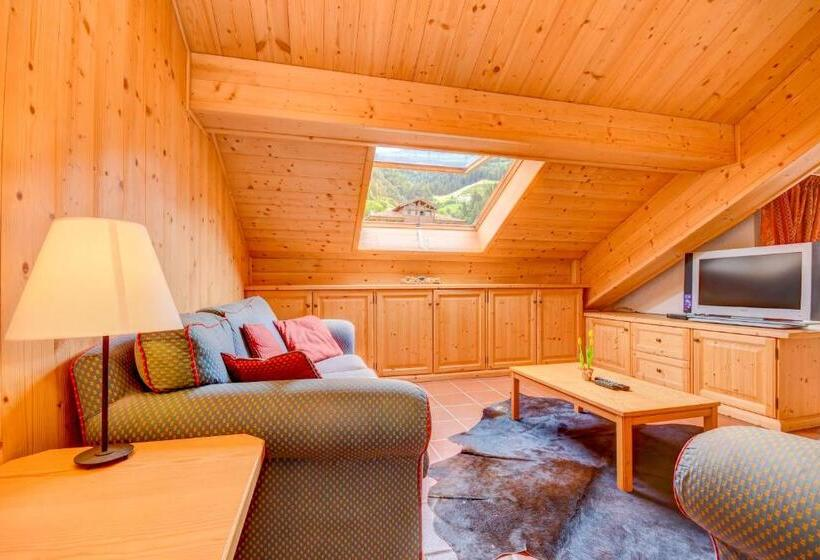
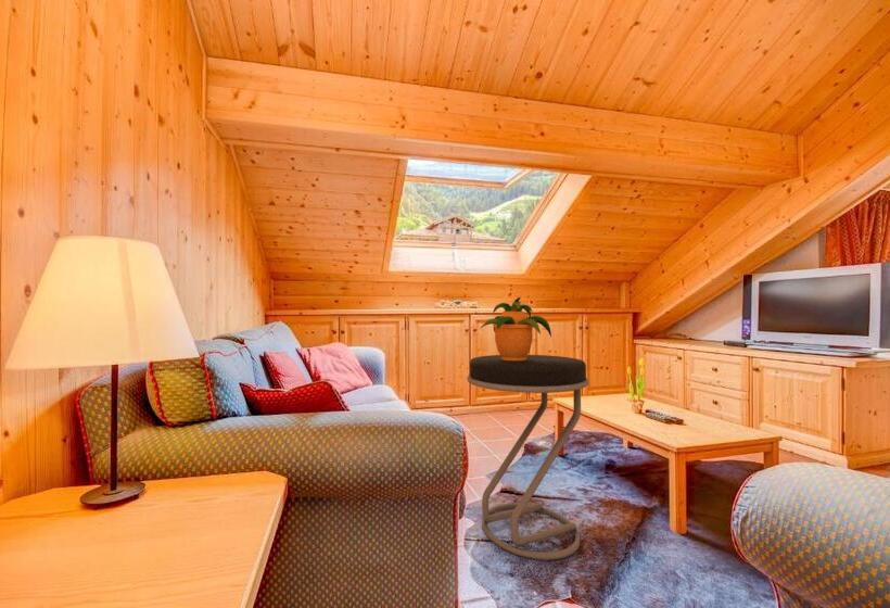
+ potted plant (511, 328)
+ stool (523, 443)
